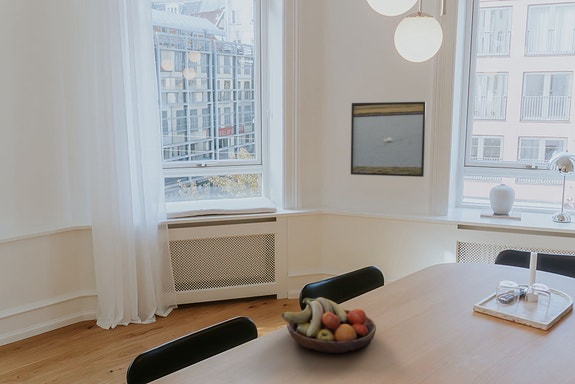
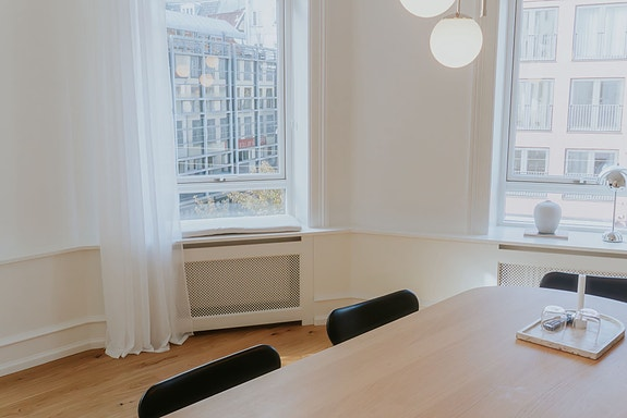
- fruit bowl (330, 320)
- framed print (387, 139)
